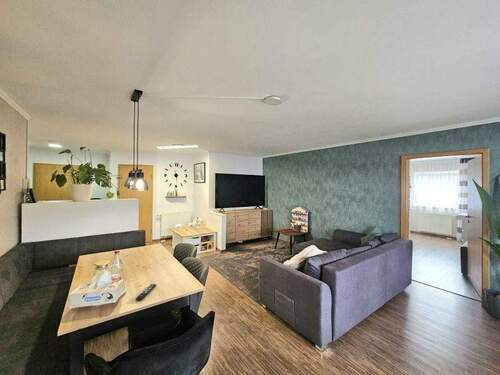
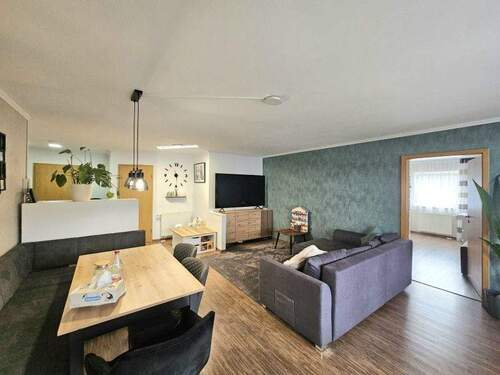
- remote control (146, 291)
